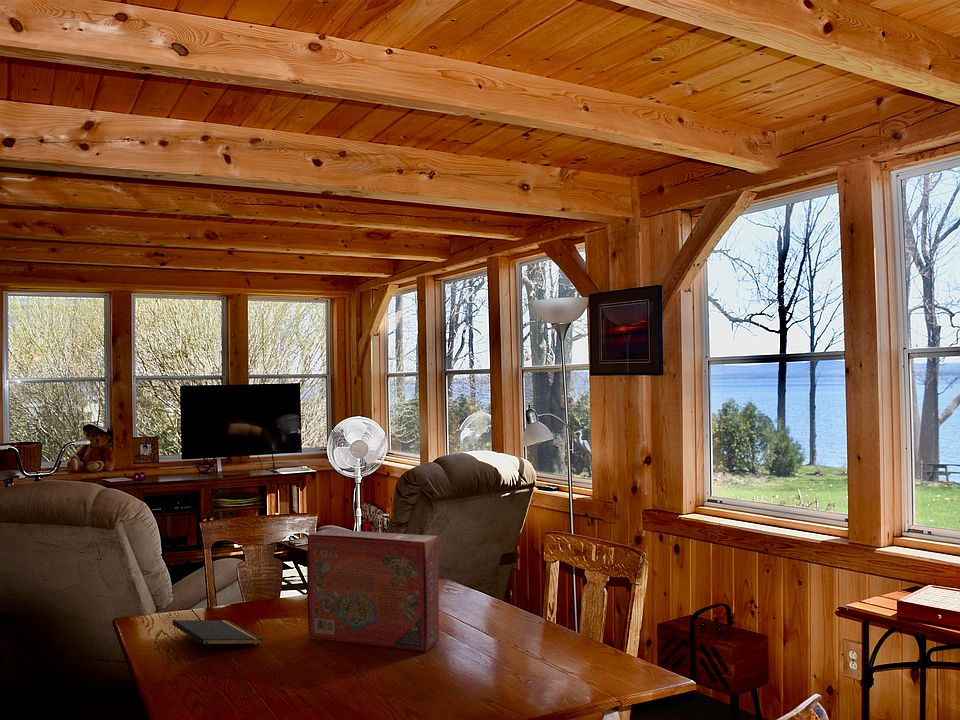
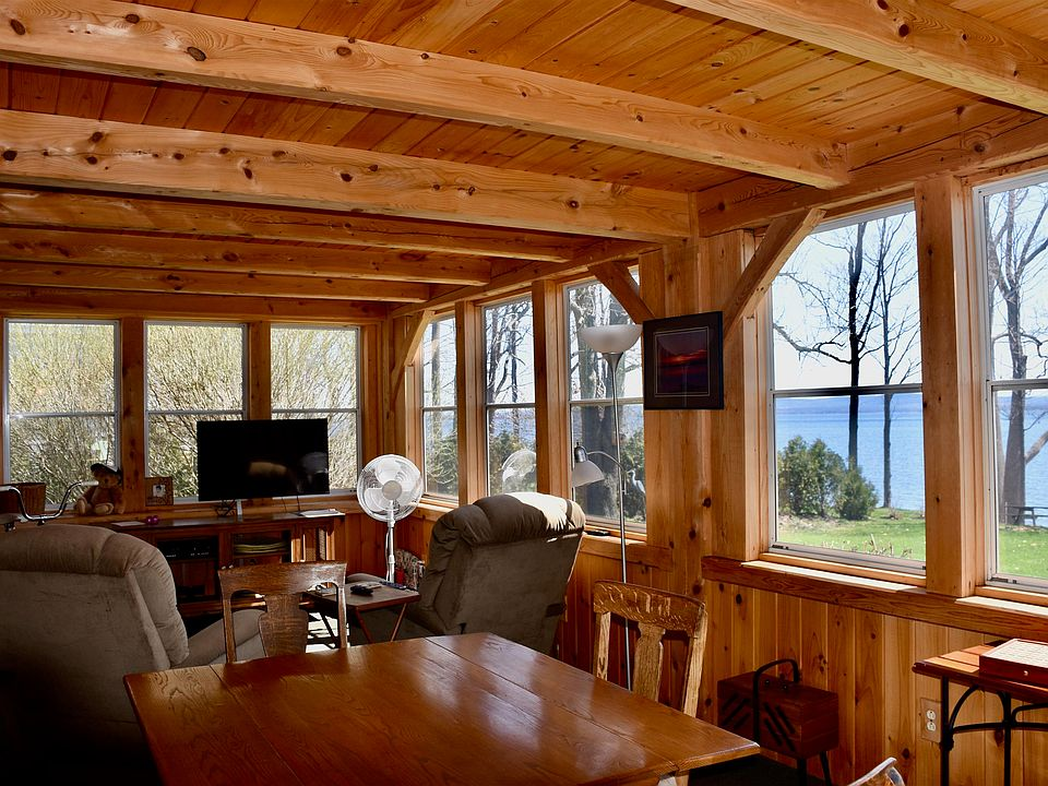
- notepad (216, 632)
- board game (372, 587)
